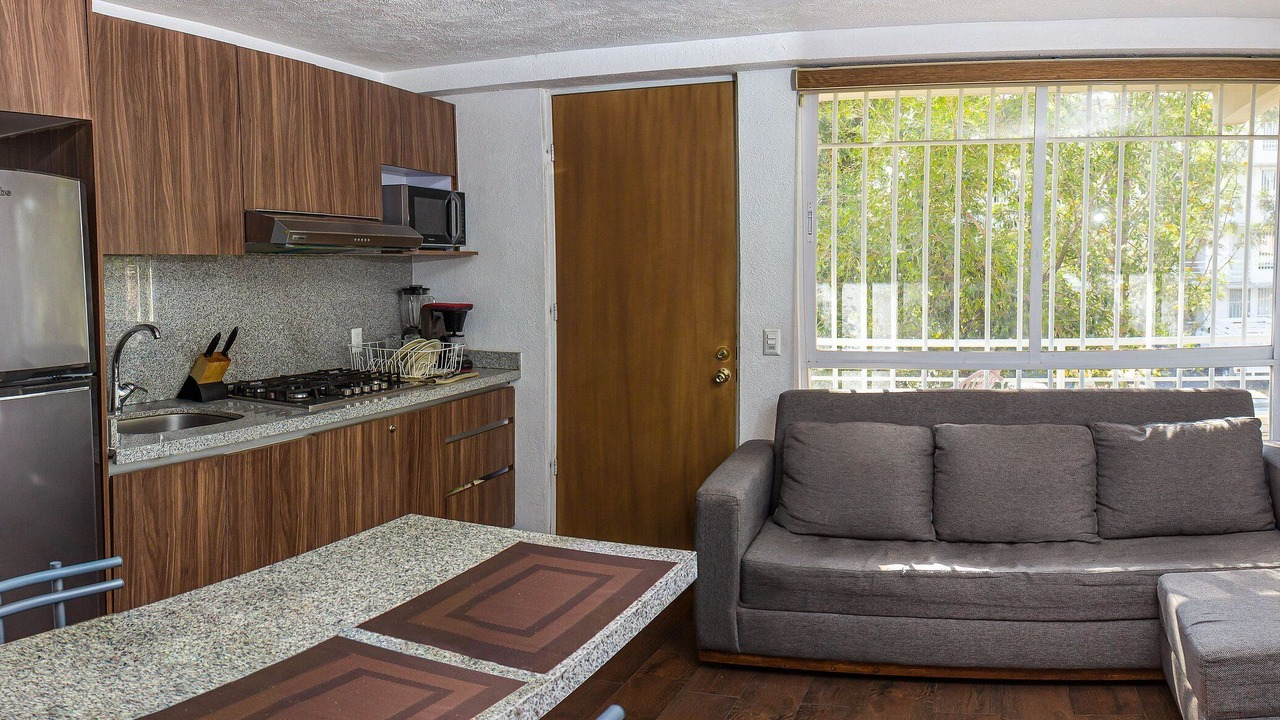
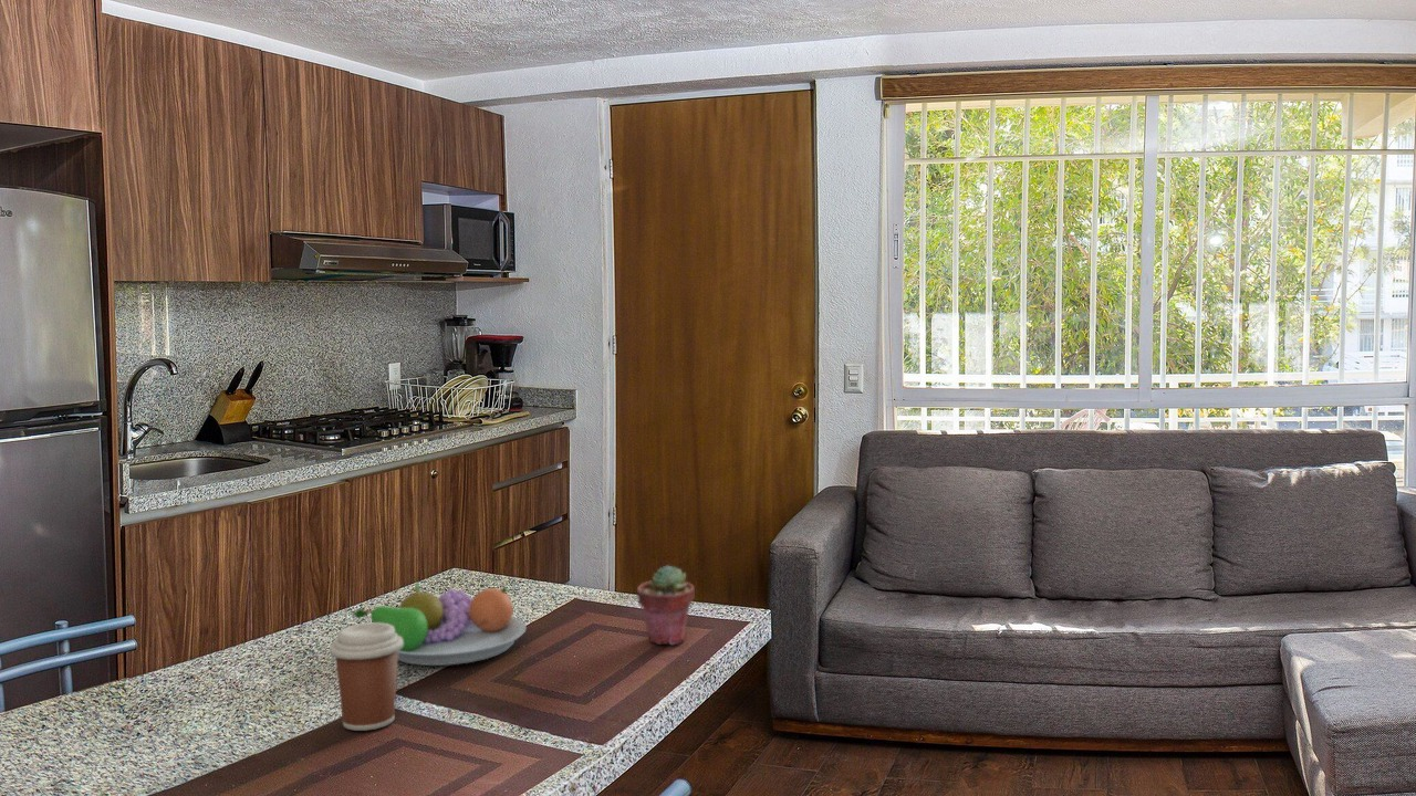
+ coffee cup (367, 675)
+ fruit bowl (444, 617)
+ potted succulent (666, 601)
